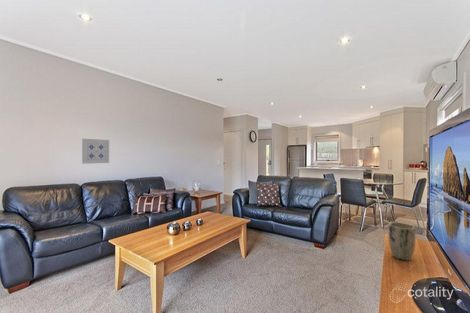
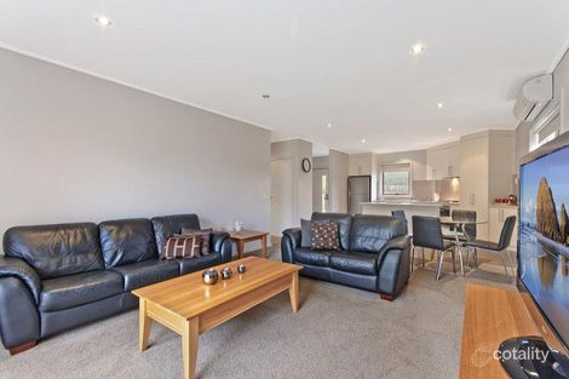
- plant pot (401, 241)
- wall art (96, 151)
